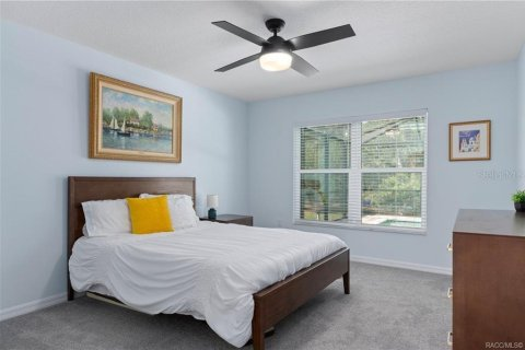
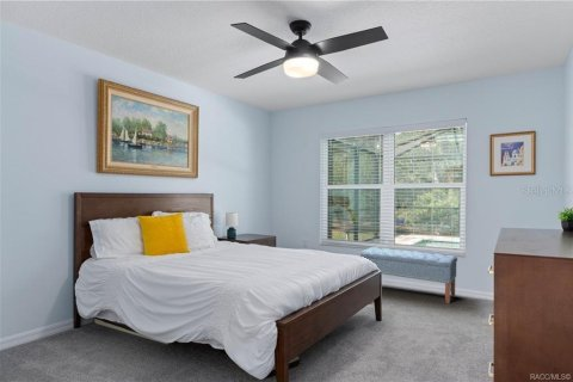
+ bench (407, 272)
